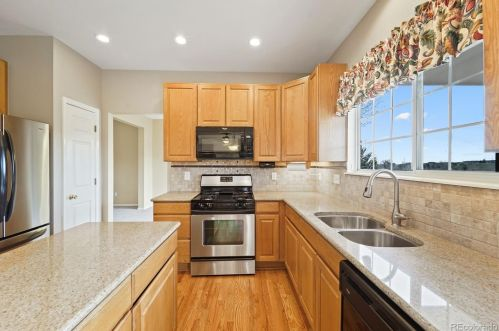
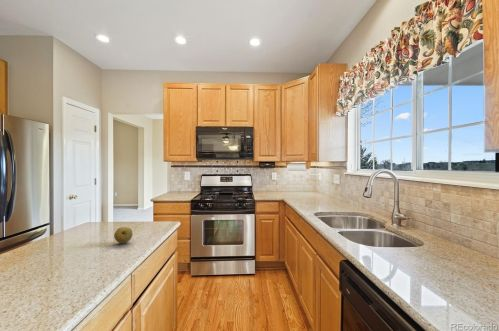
+ fruit (123, 235)
